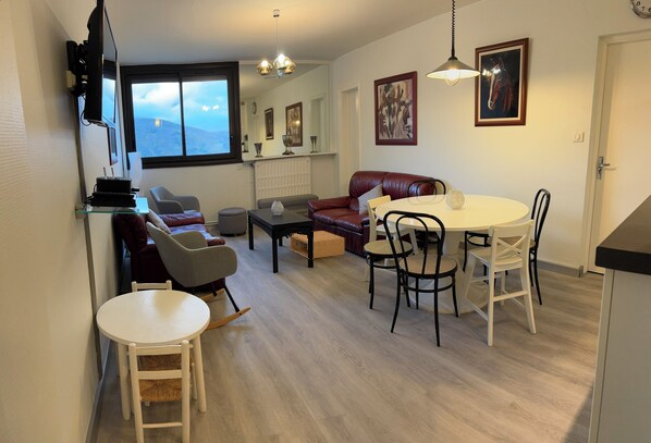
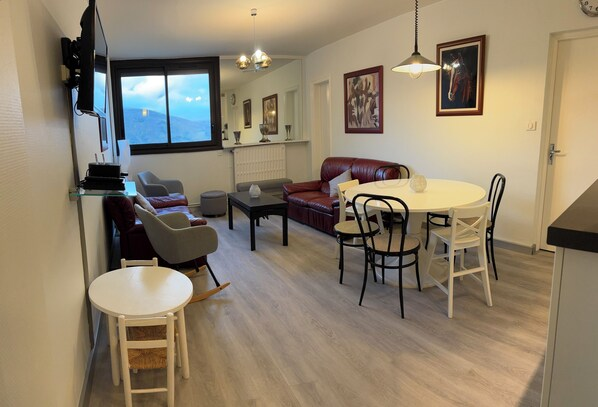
- cardboard box (317, 244)
